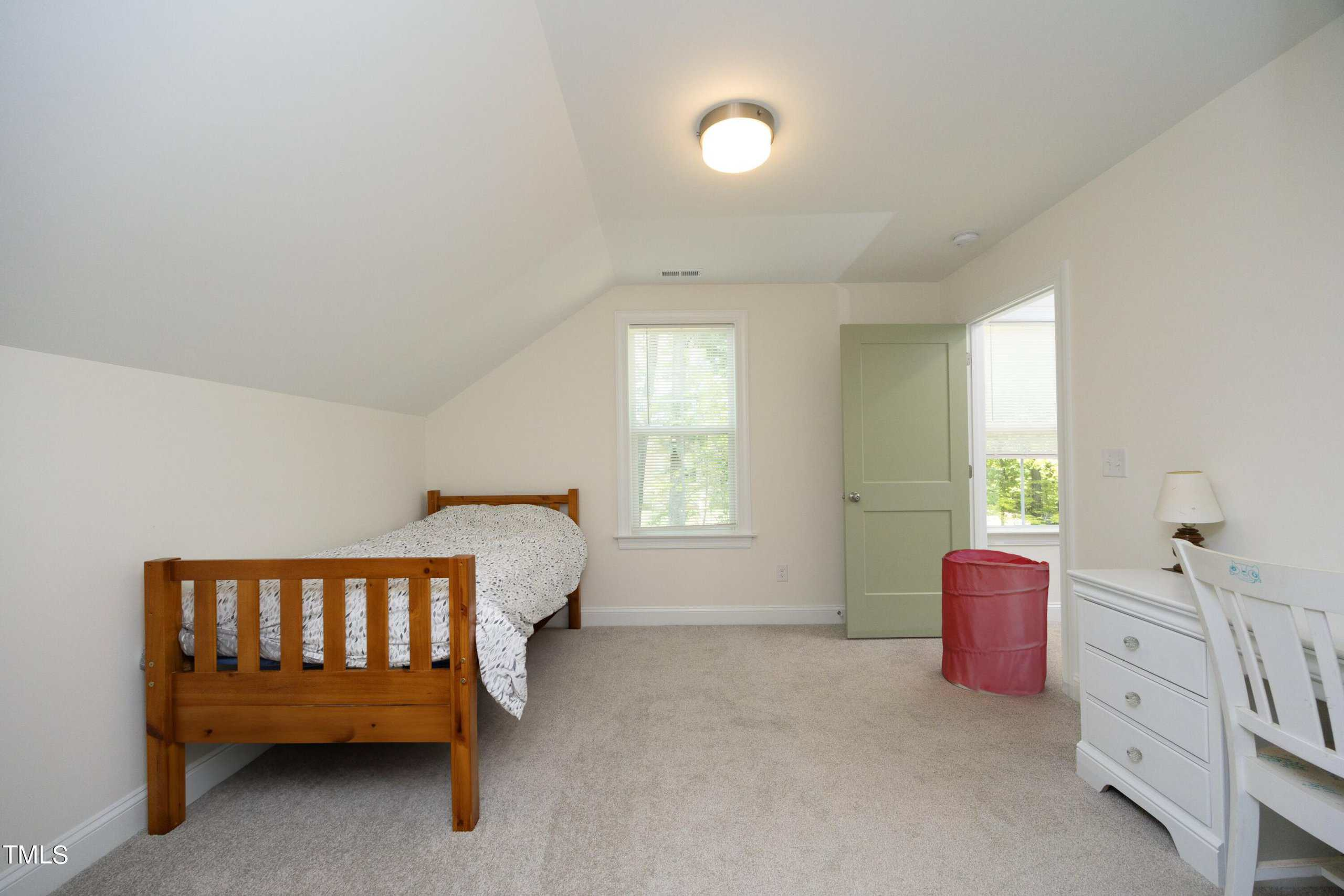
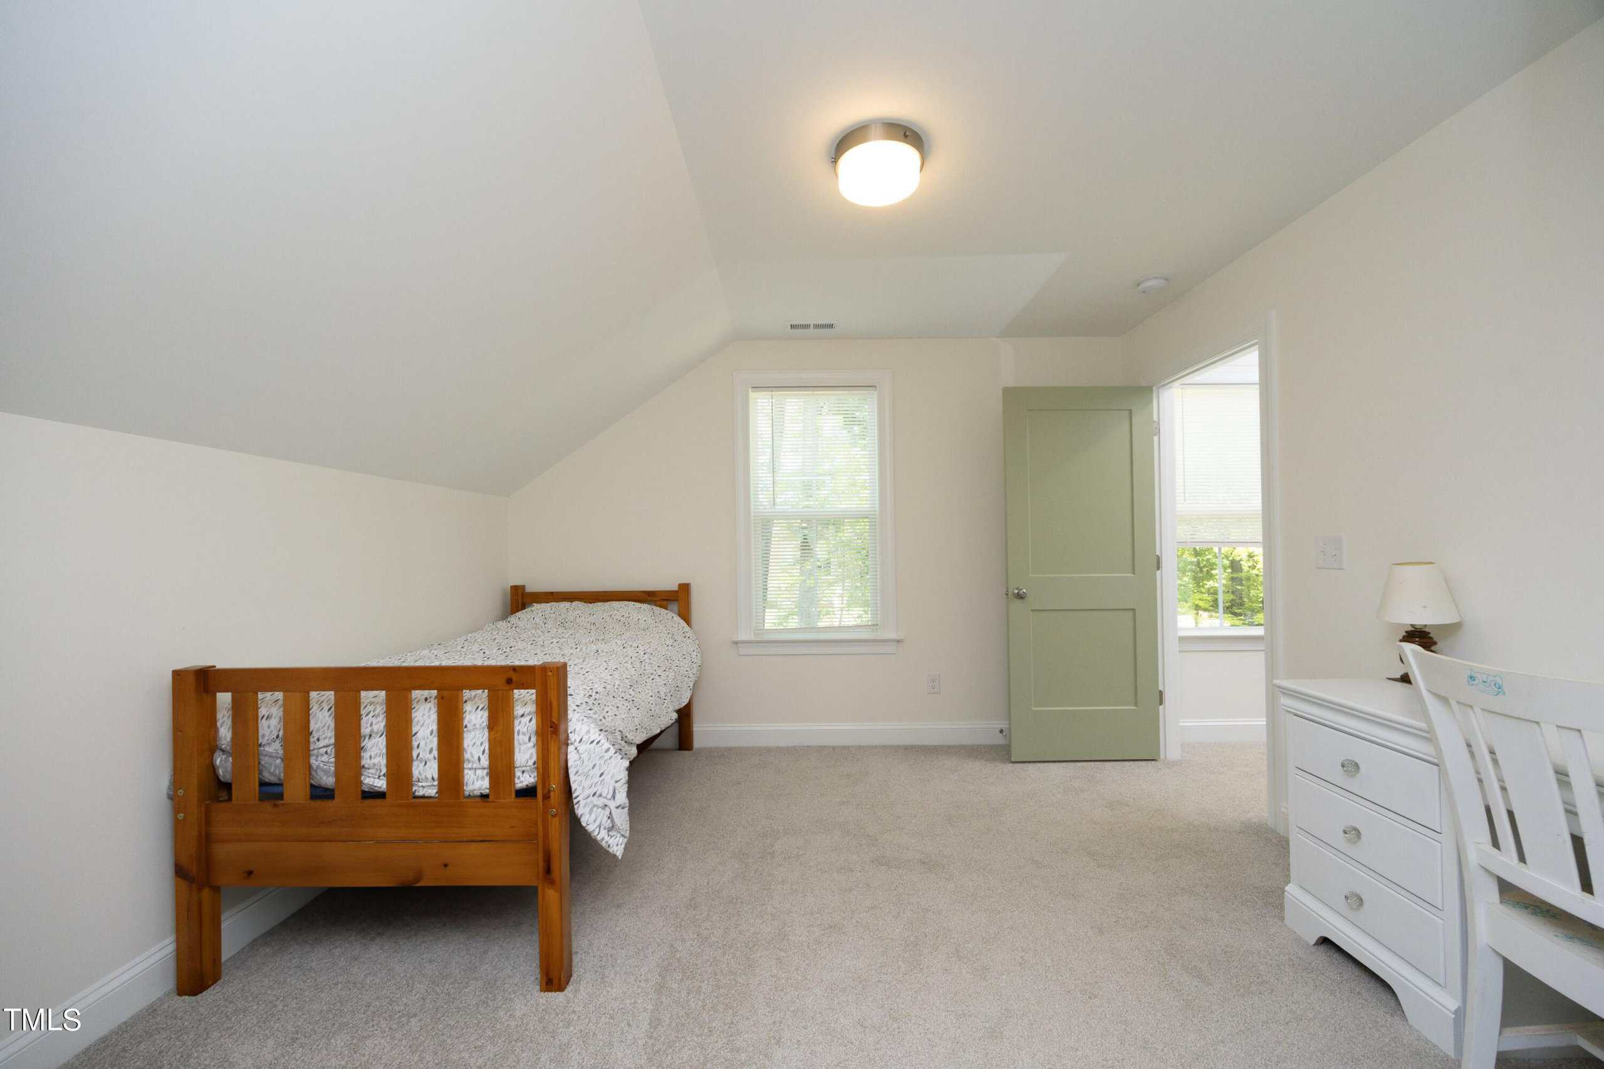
- laundry hamper (994, 616)
